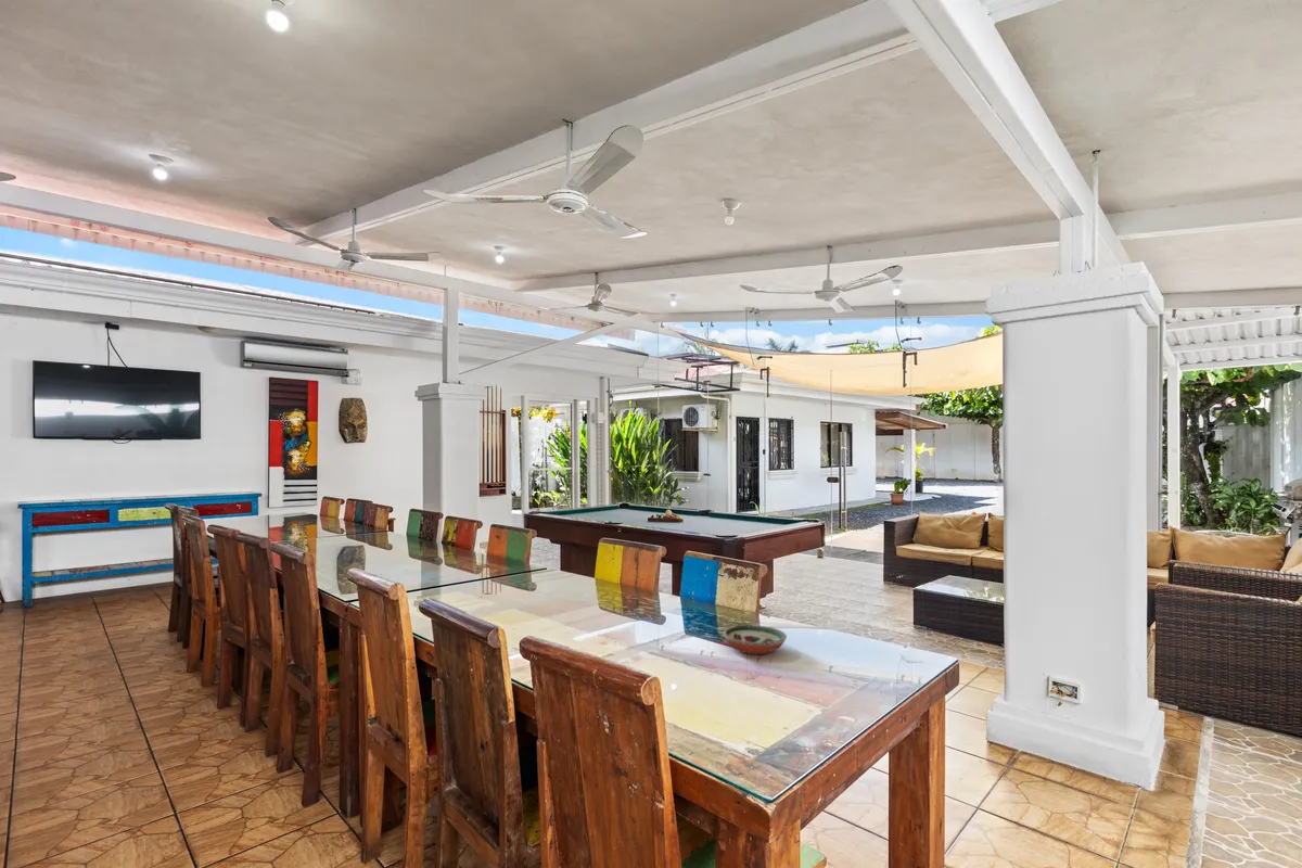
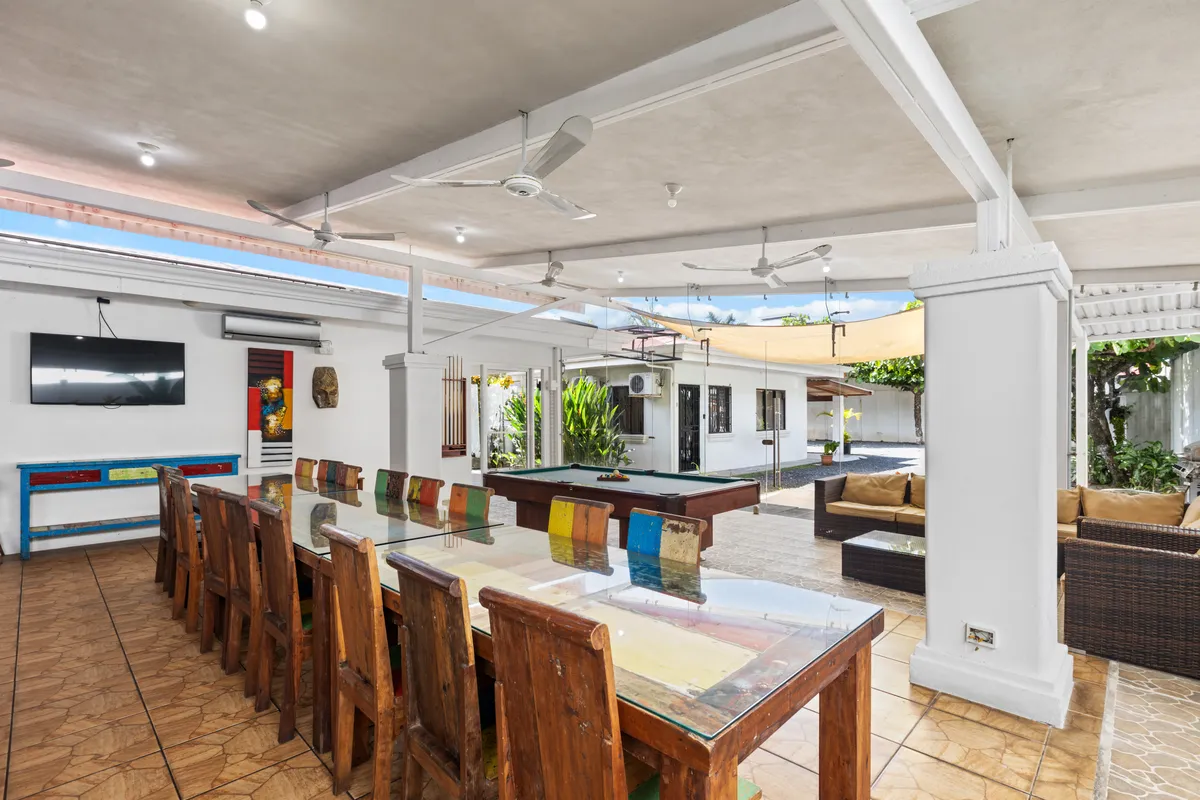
- decorative bowl (754, 641)
